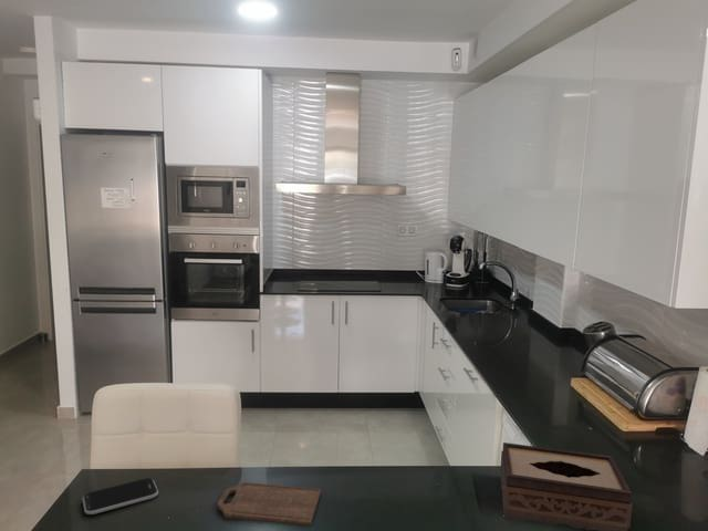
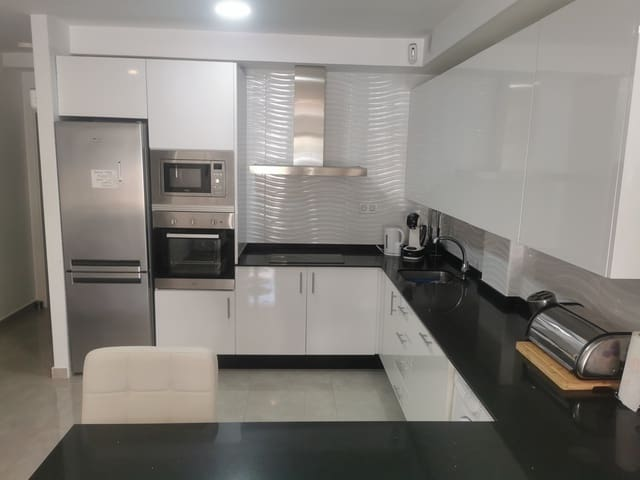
- cutting board (268, 501)
- smartphone (121, 496)
- tissue box (560, 486)
